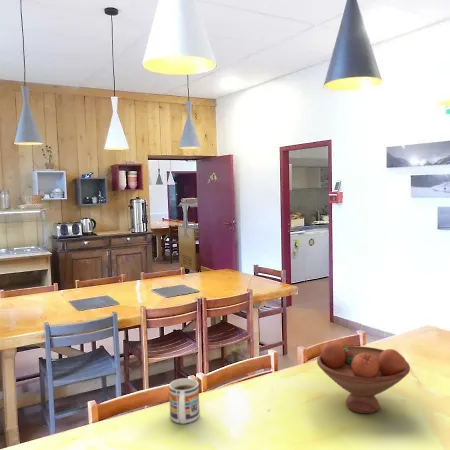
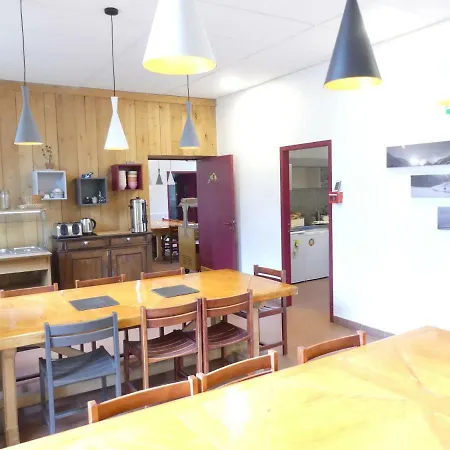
- mug (182, 401)
- fruit bowl (362, 375)
